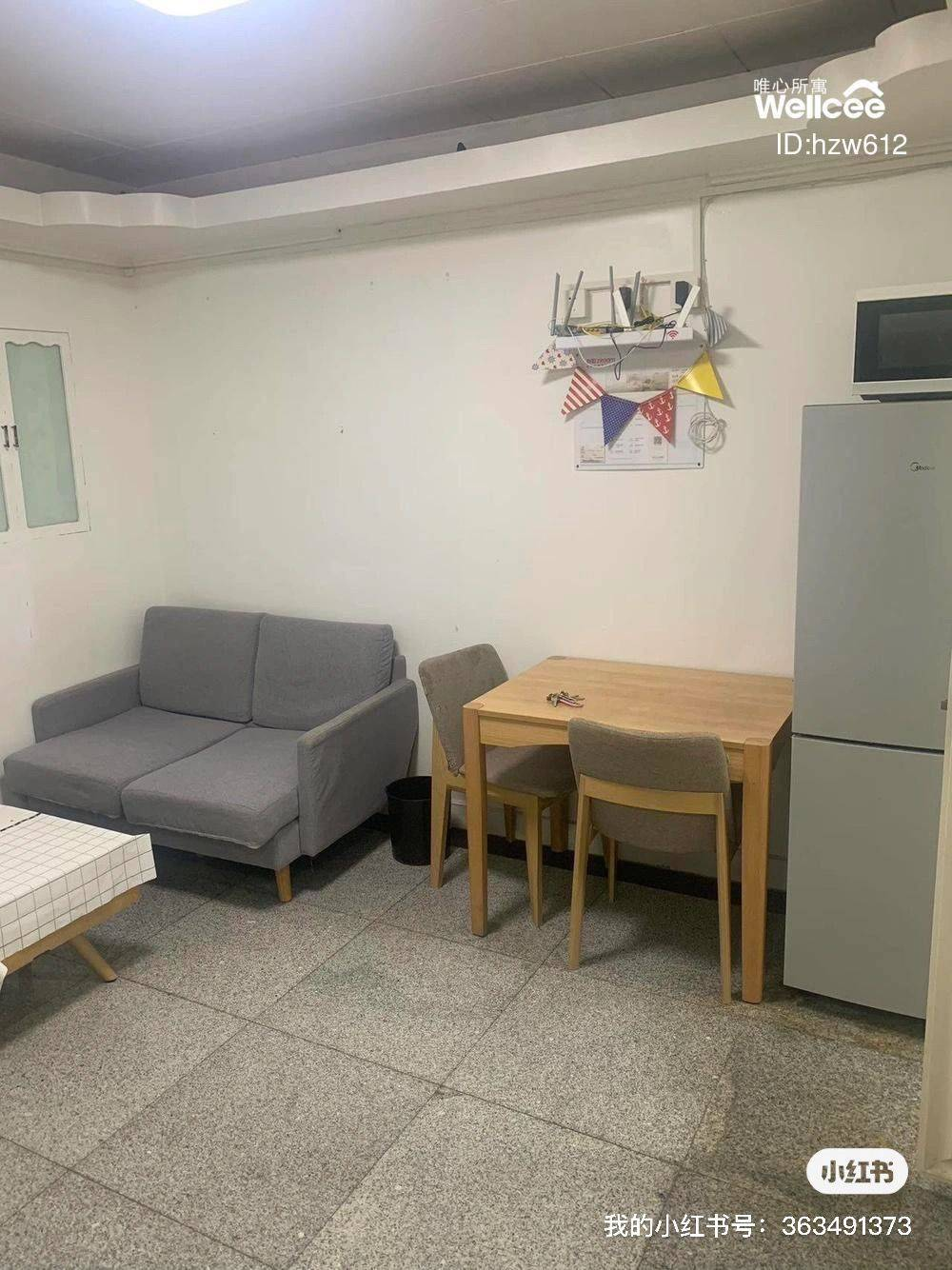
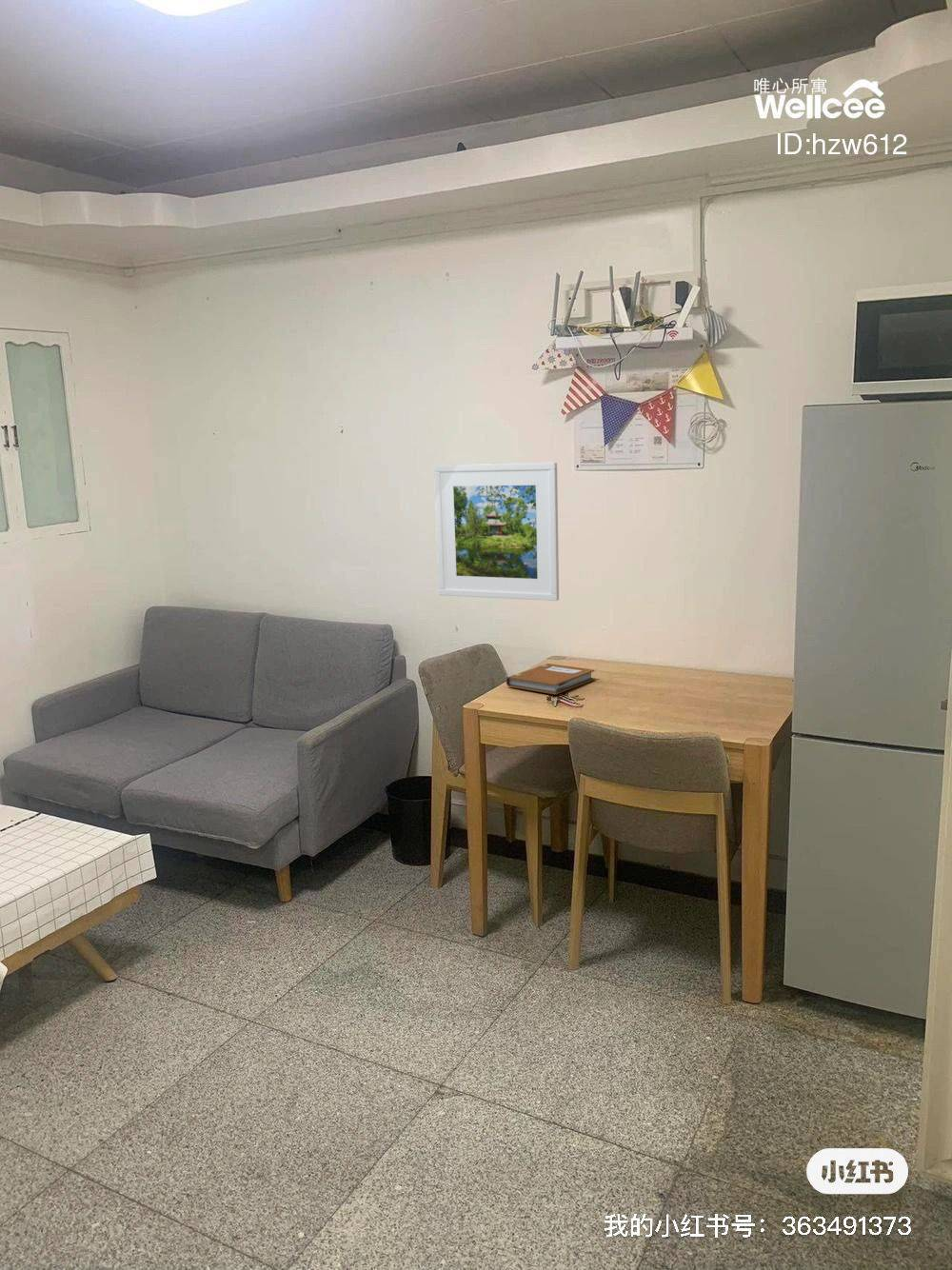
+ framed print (495, 531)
+ notebook (551, 677)
